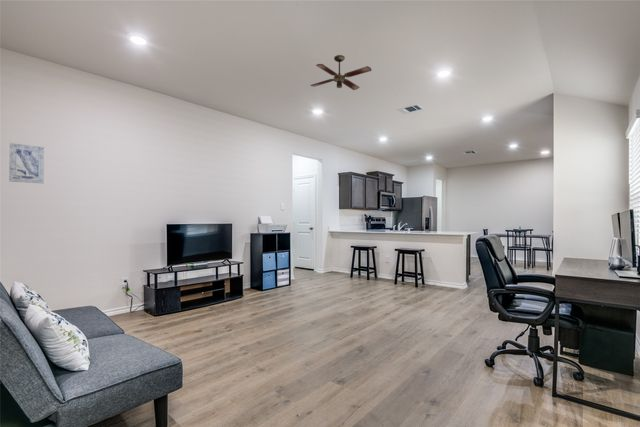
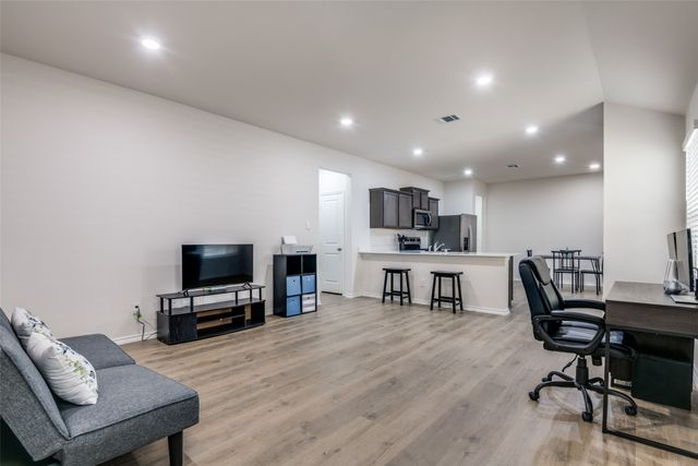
- wall art (27, 163)
- ceiling fan (339, 72)
